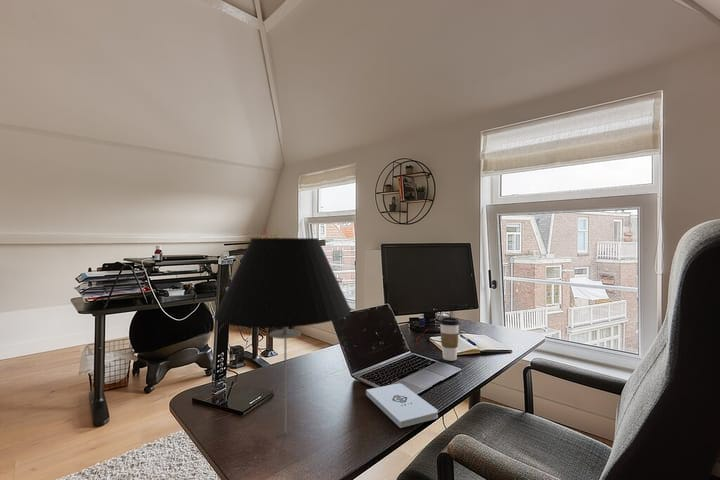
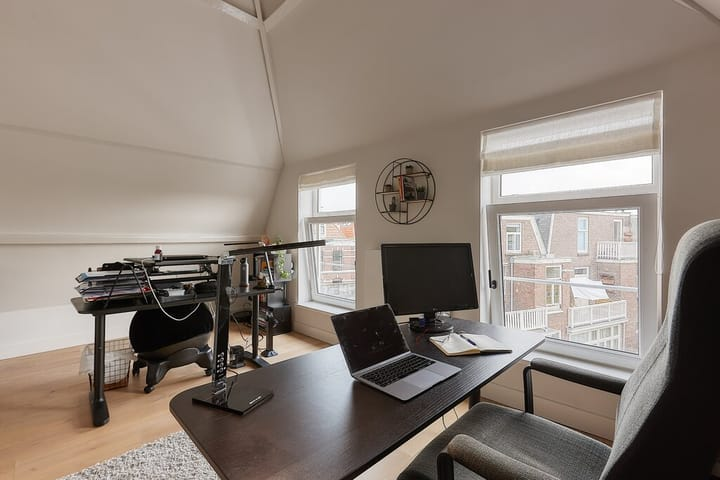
- coffee cup (449, 338)
- table lamp (285, 335)
- notepad (400, 402)
